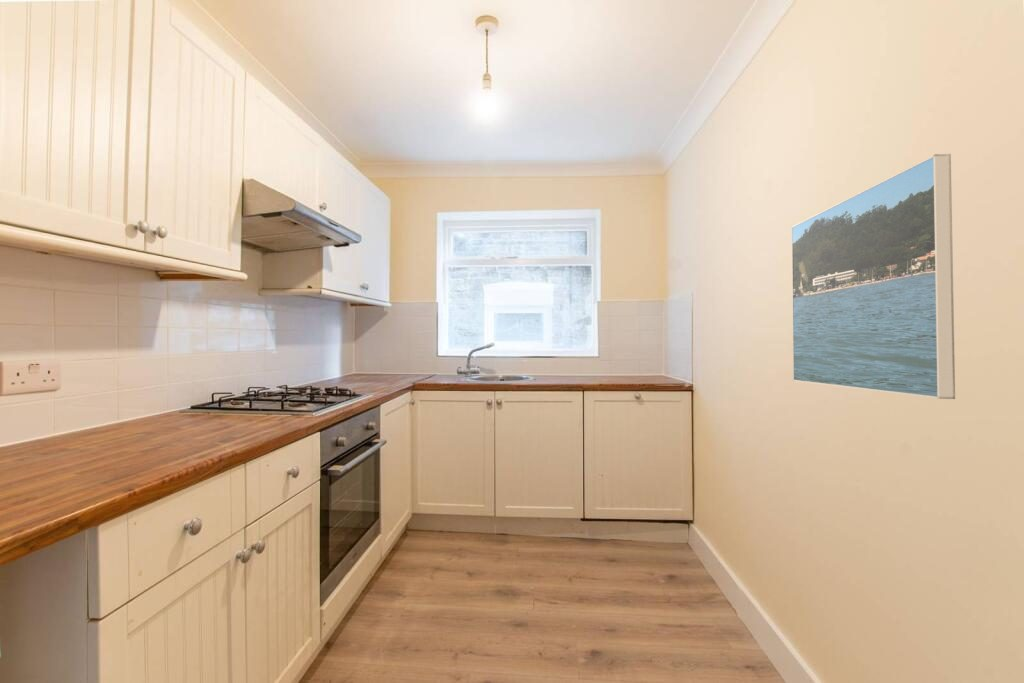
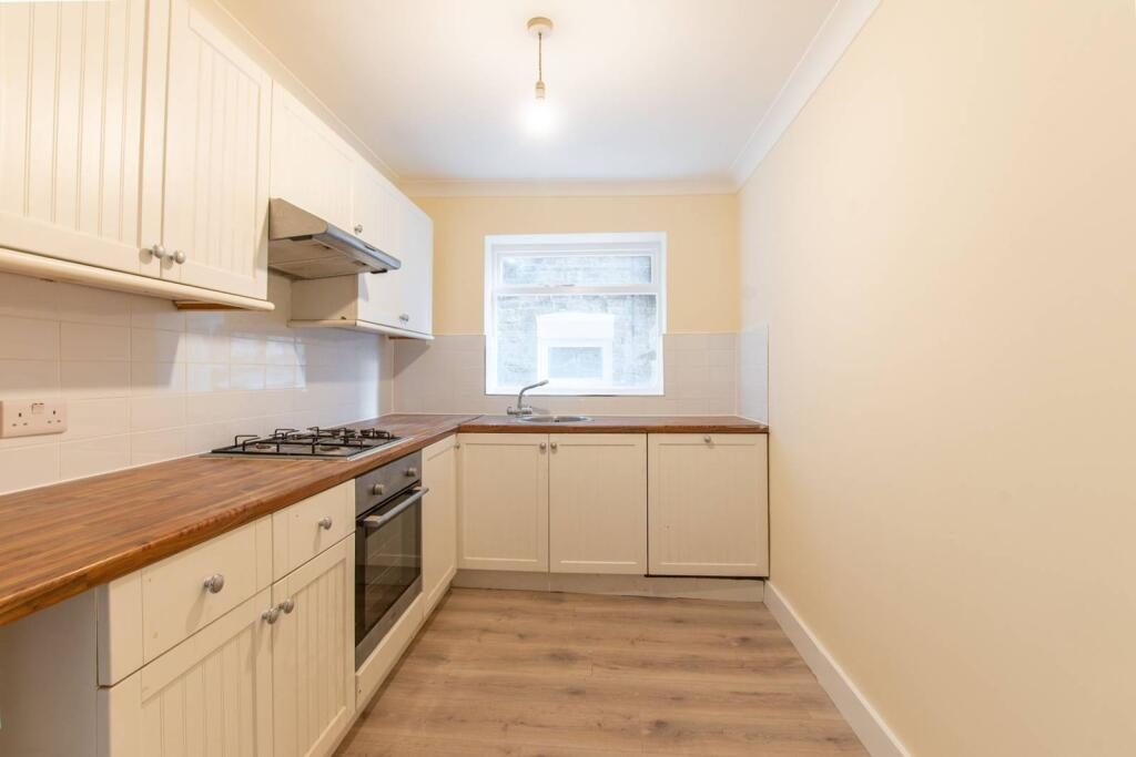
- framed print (854, 292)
